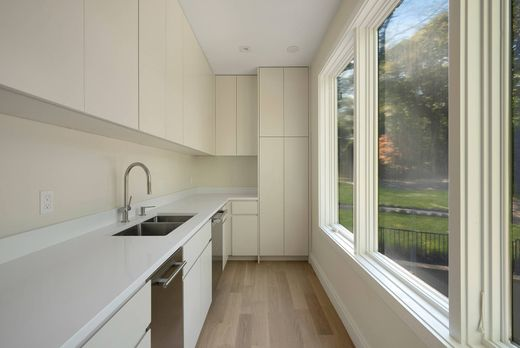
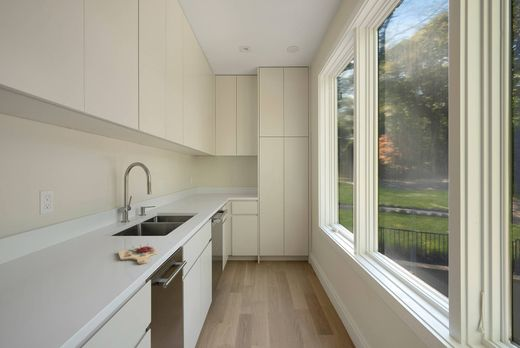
+ cutting board (139, 253)
